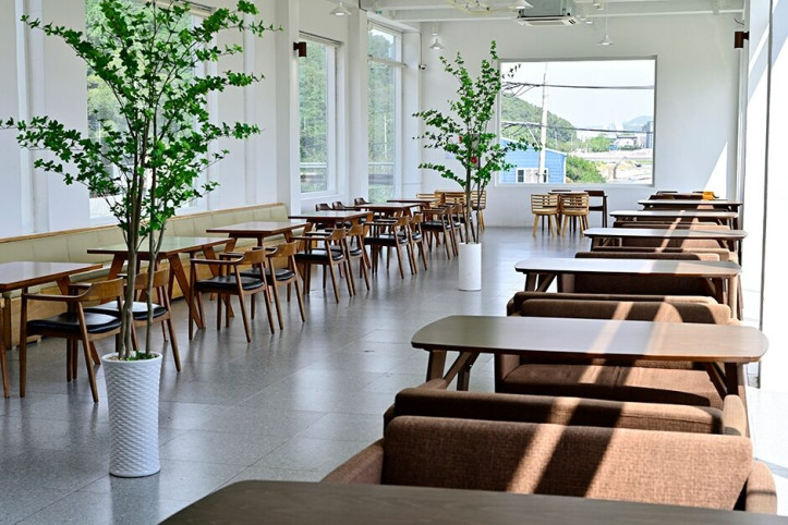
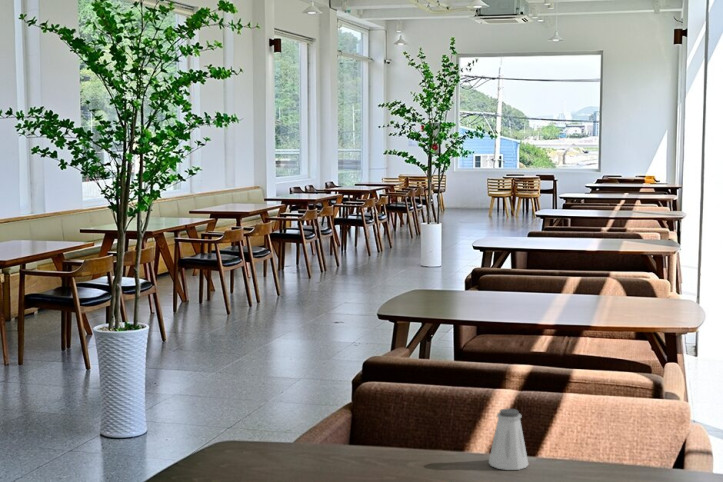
+ saltshaker (508, 437)
